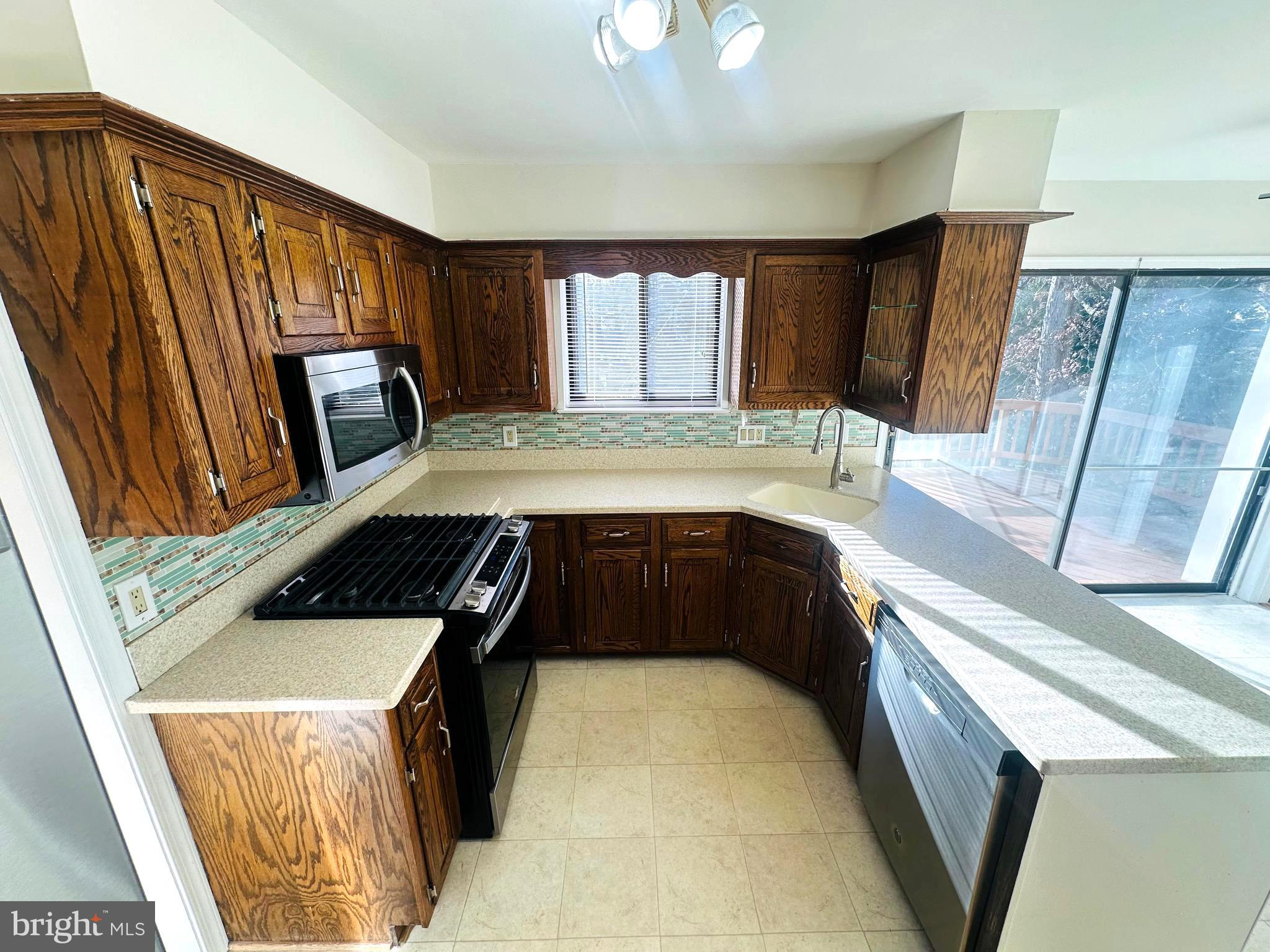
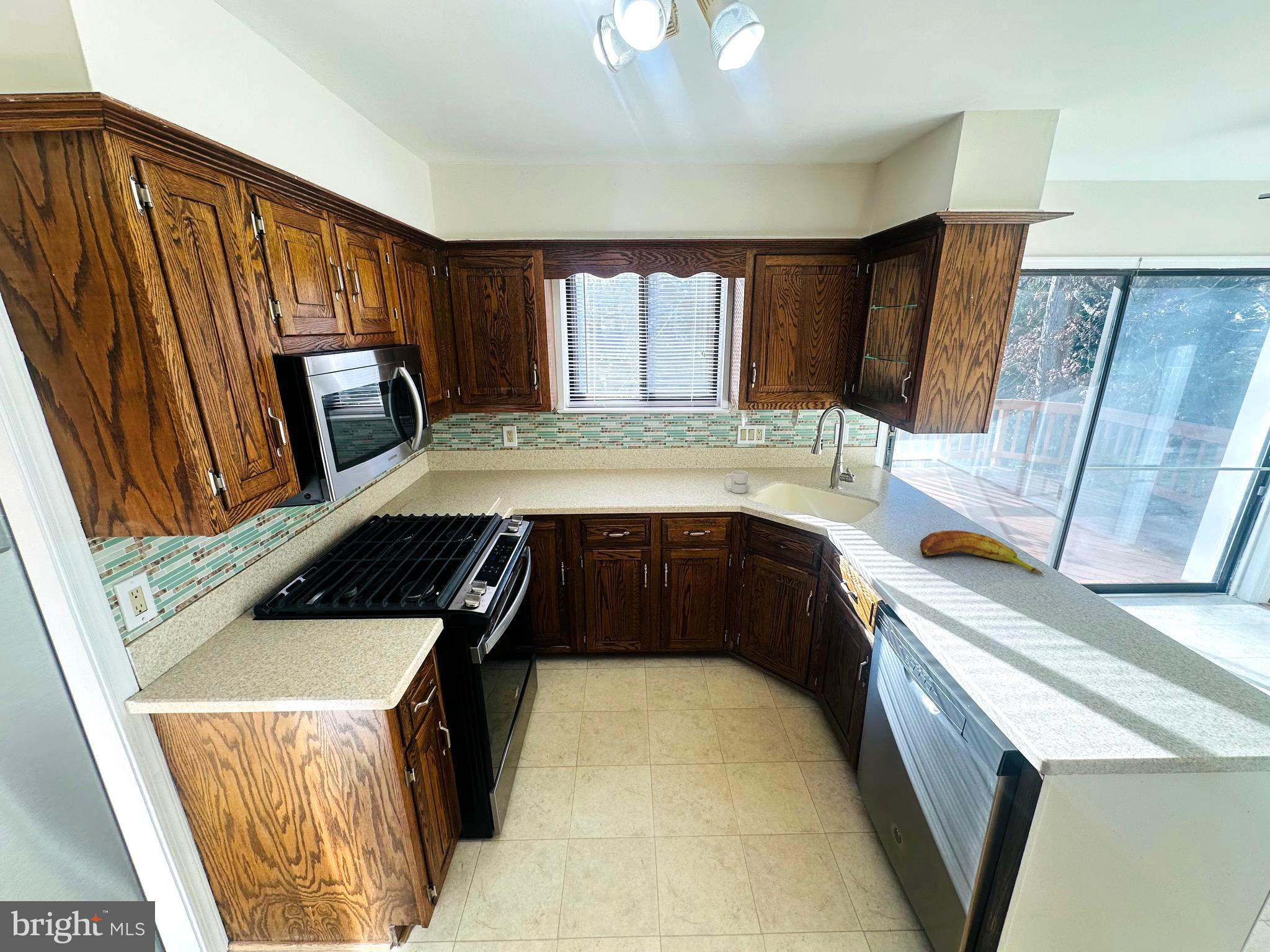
+ banana (974, 549)
+ mug (735, 482)
